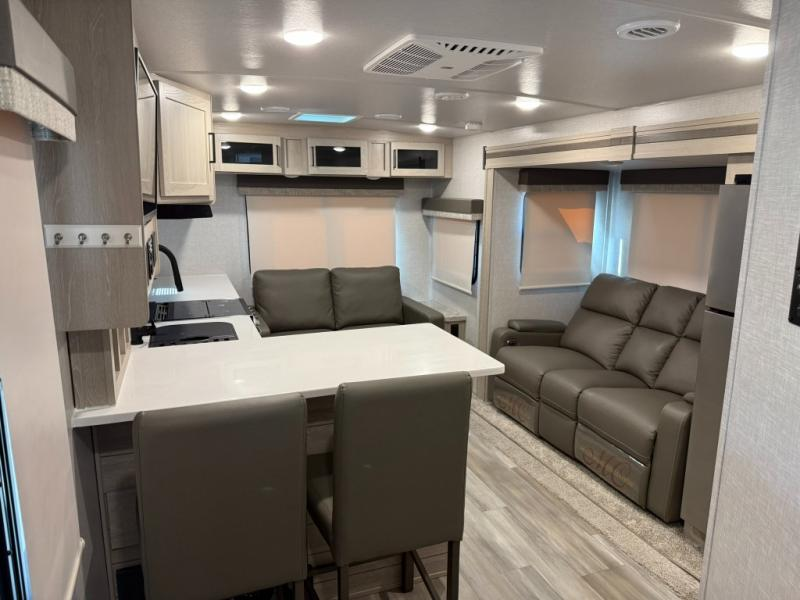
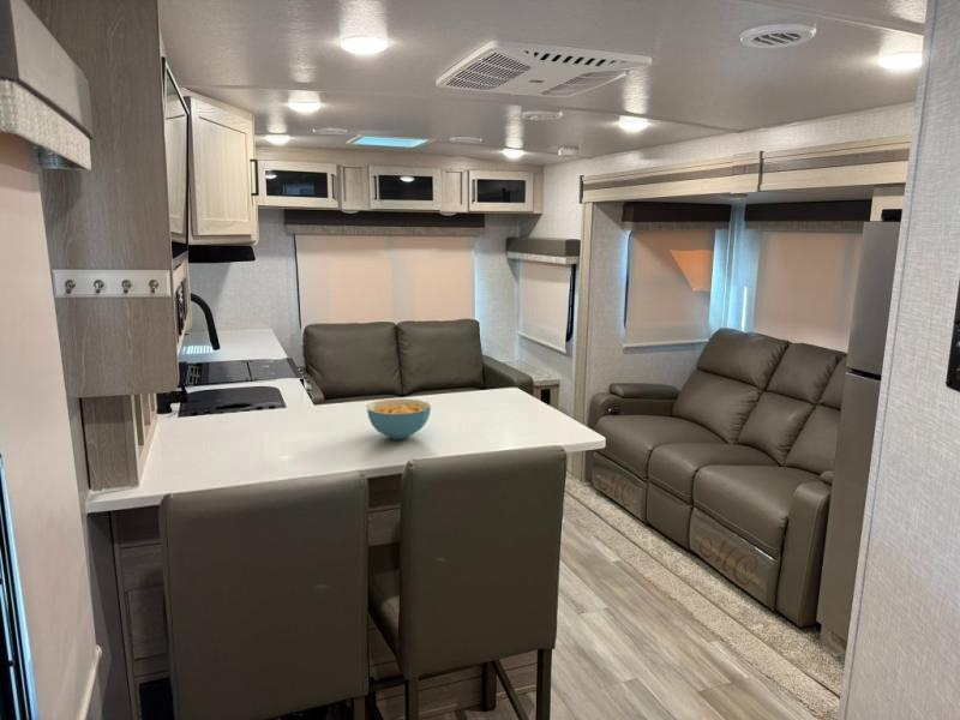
+ cereal bowl (398, 421)
